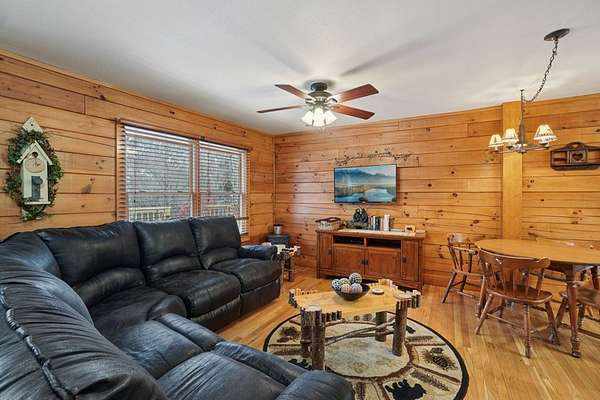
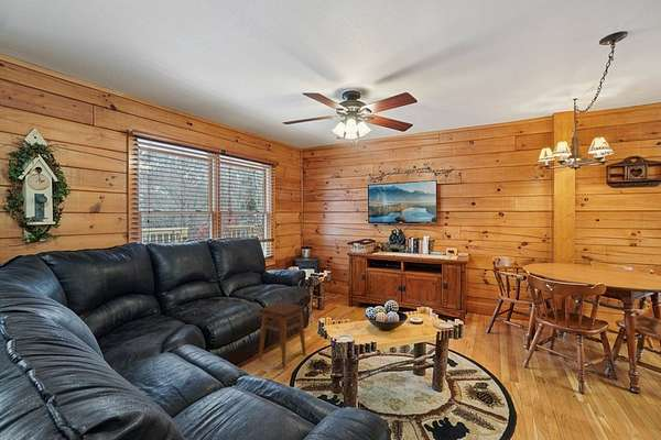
+ stool (282, 332)
